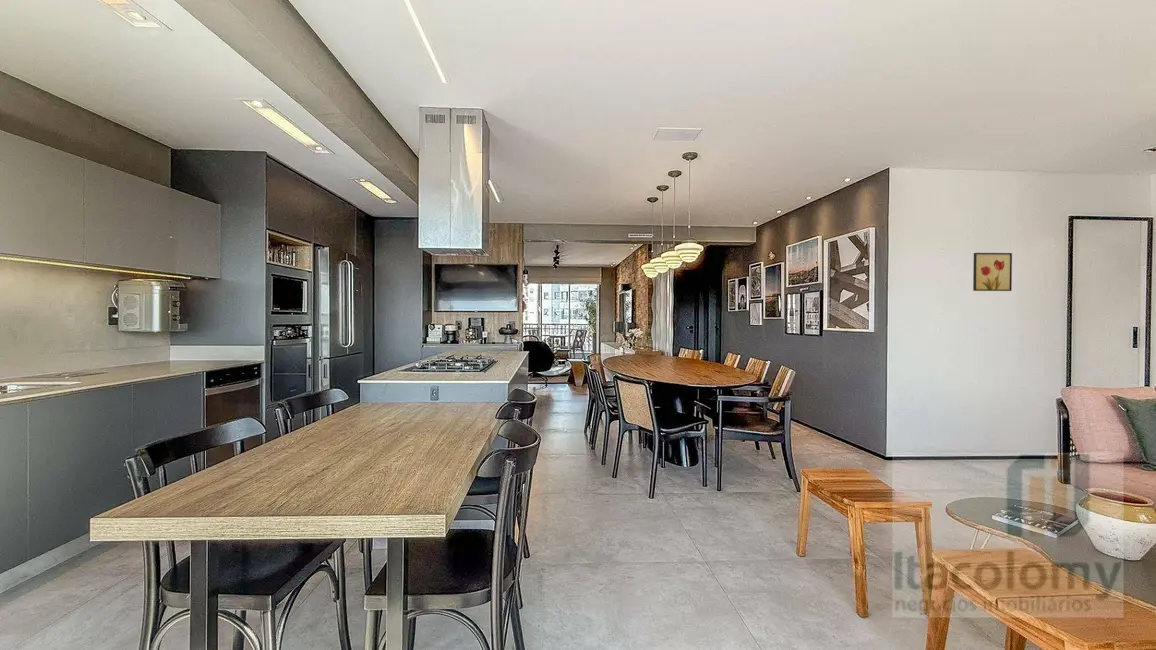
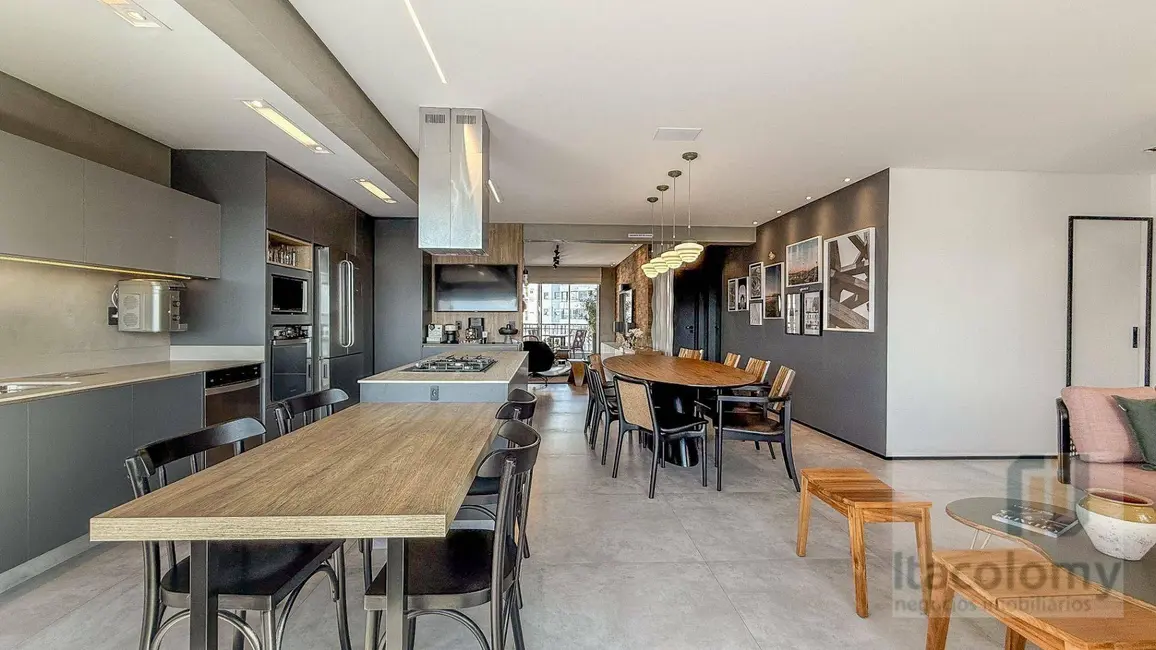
- wall art (991, 272)
